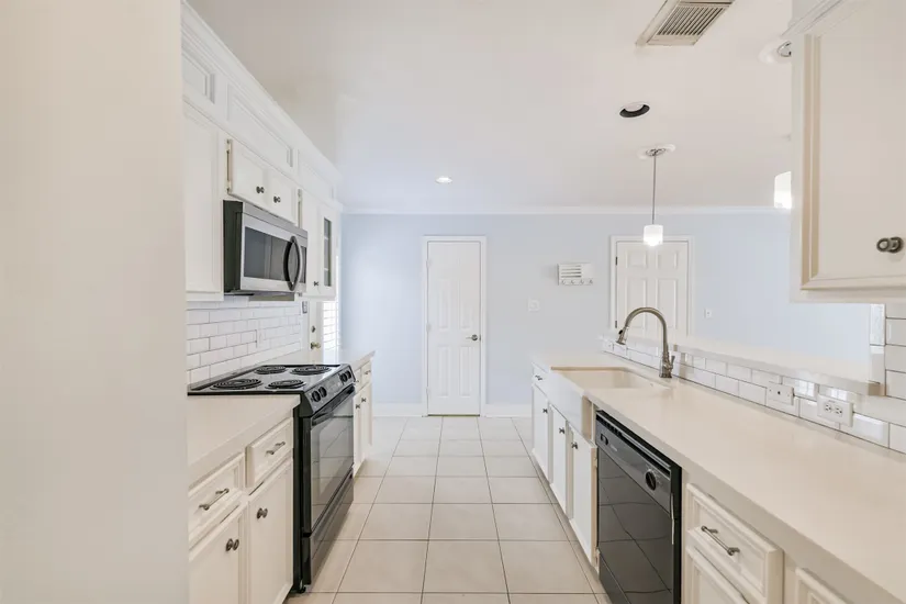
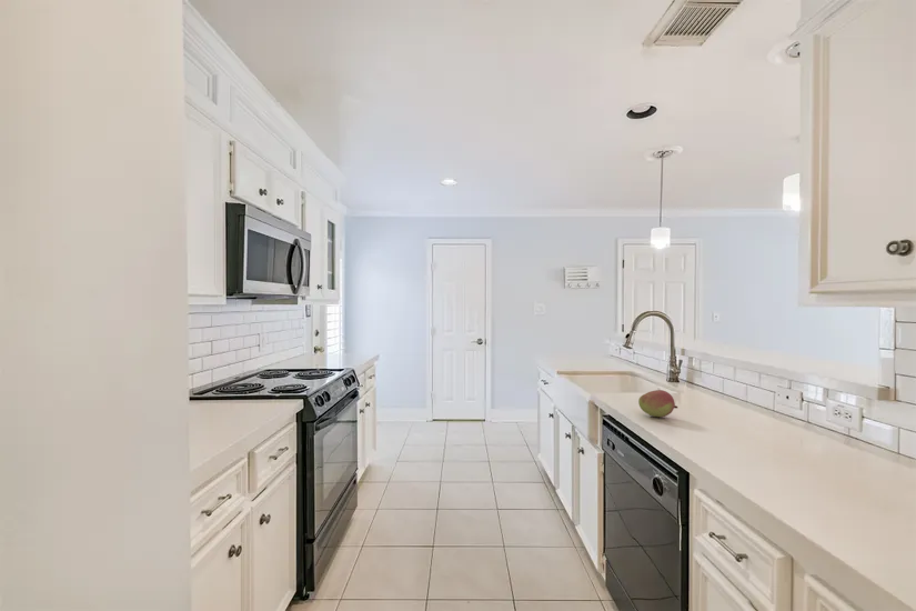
+ fruit (657, 403)
